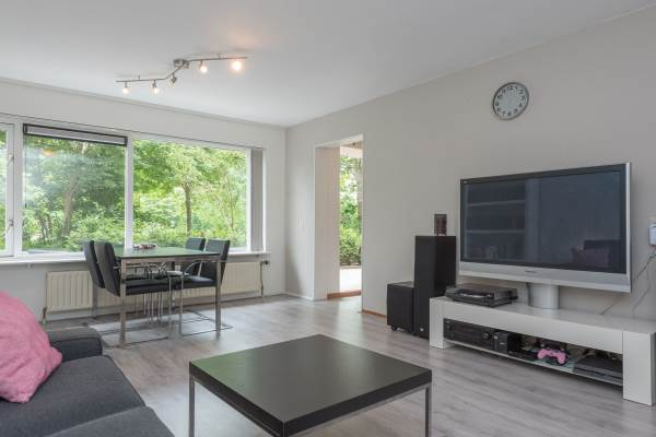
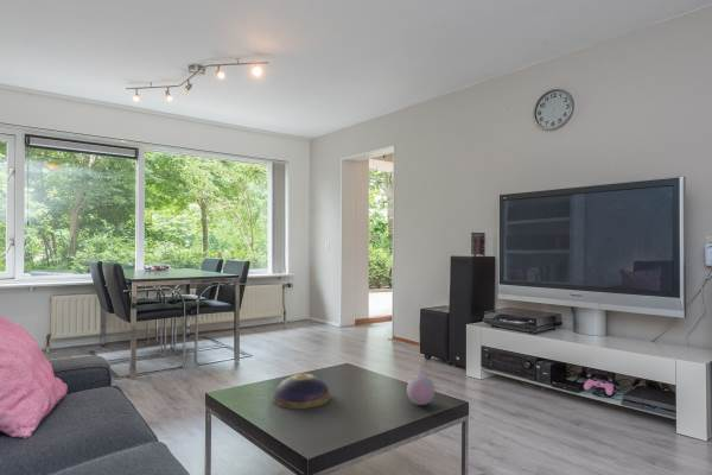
+ decorative bowl (301, 386)
+ decorative egg (420, 390)
